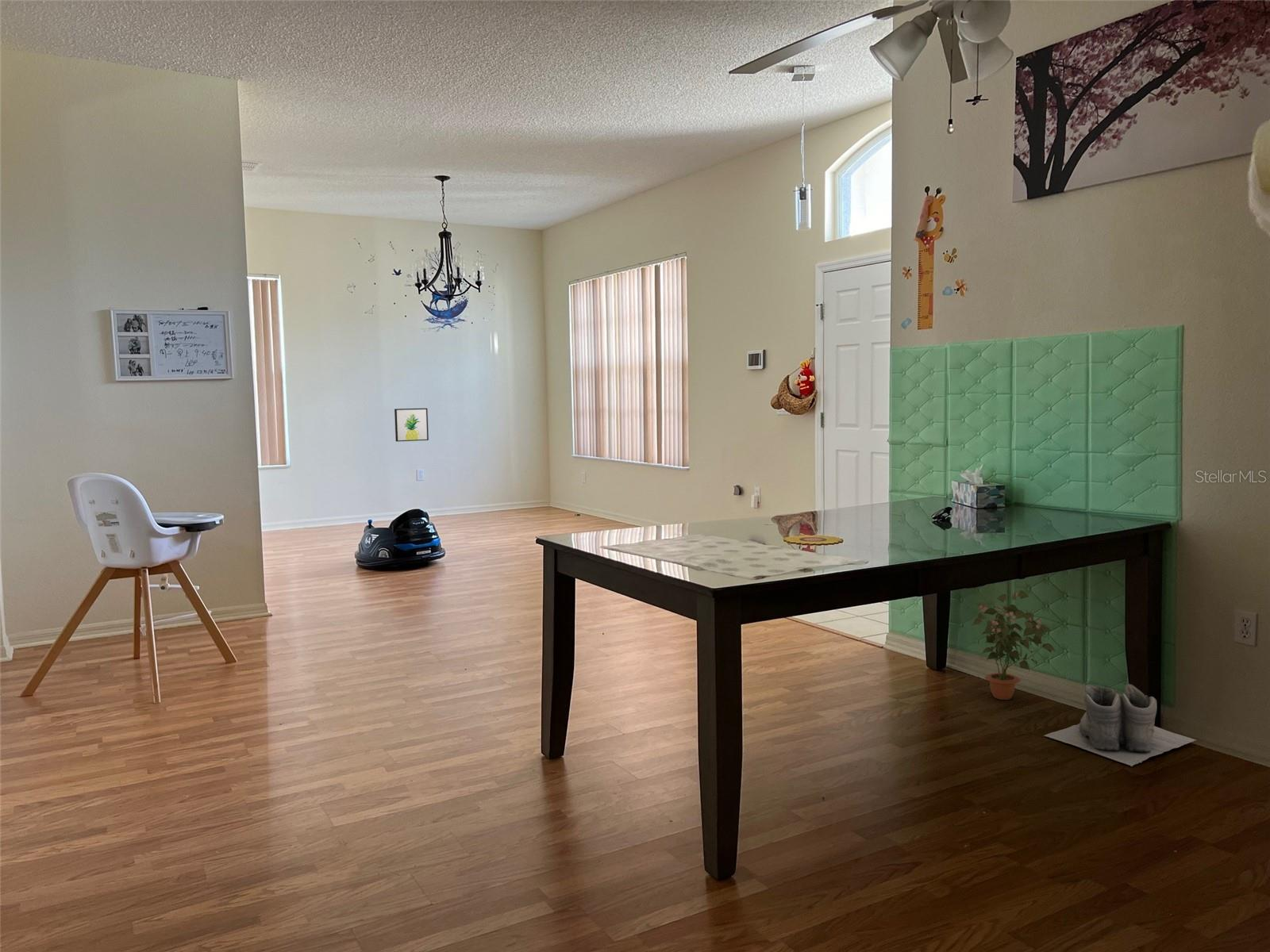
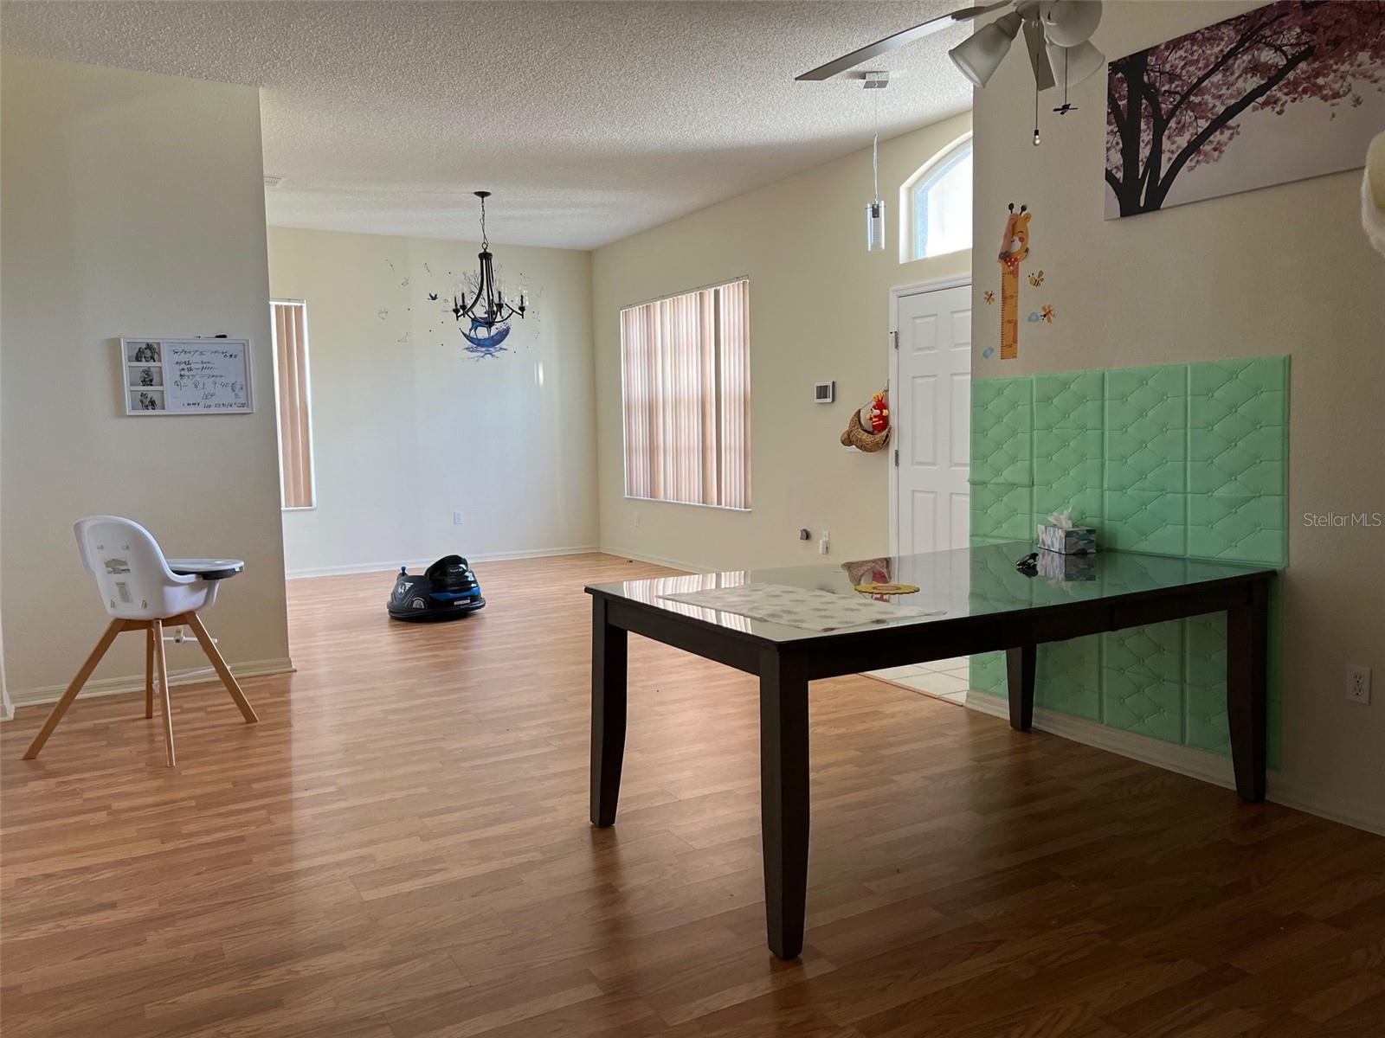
- wall art (411, 424)
- potted plant (1003, 645)
- boots (1120, 711)
